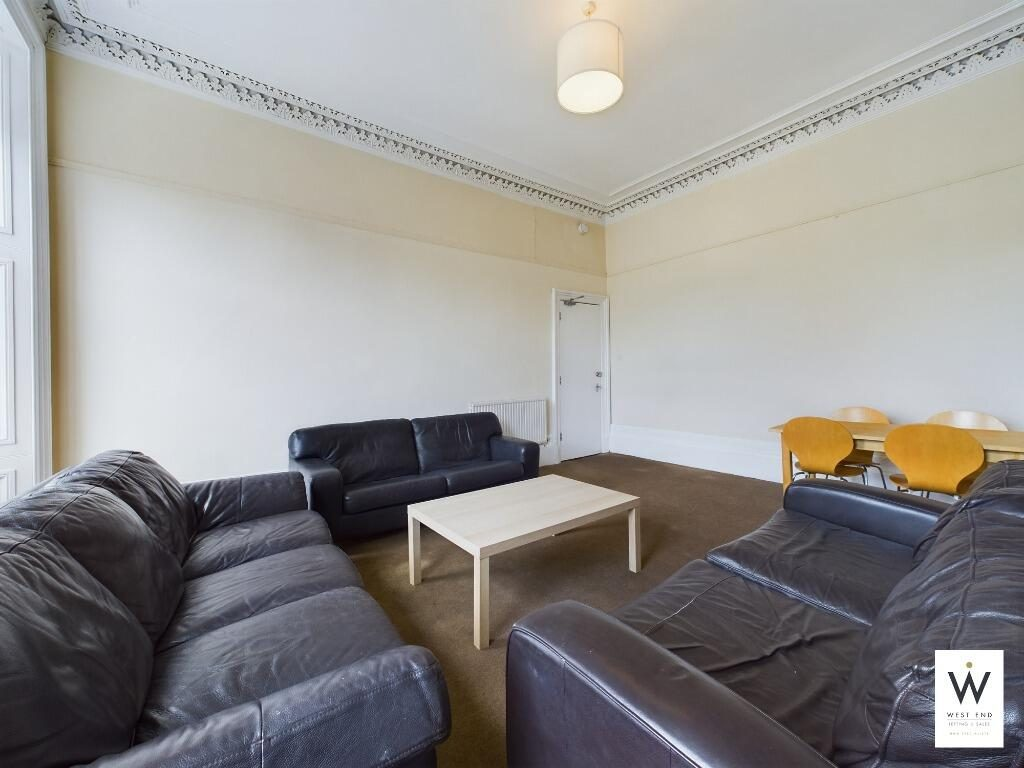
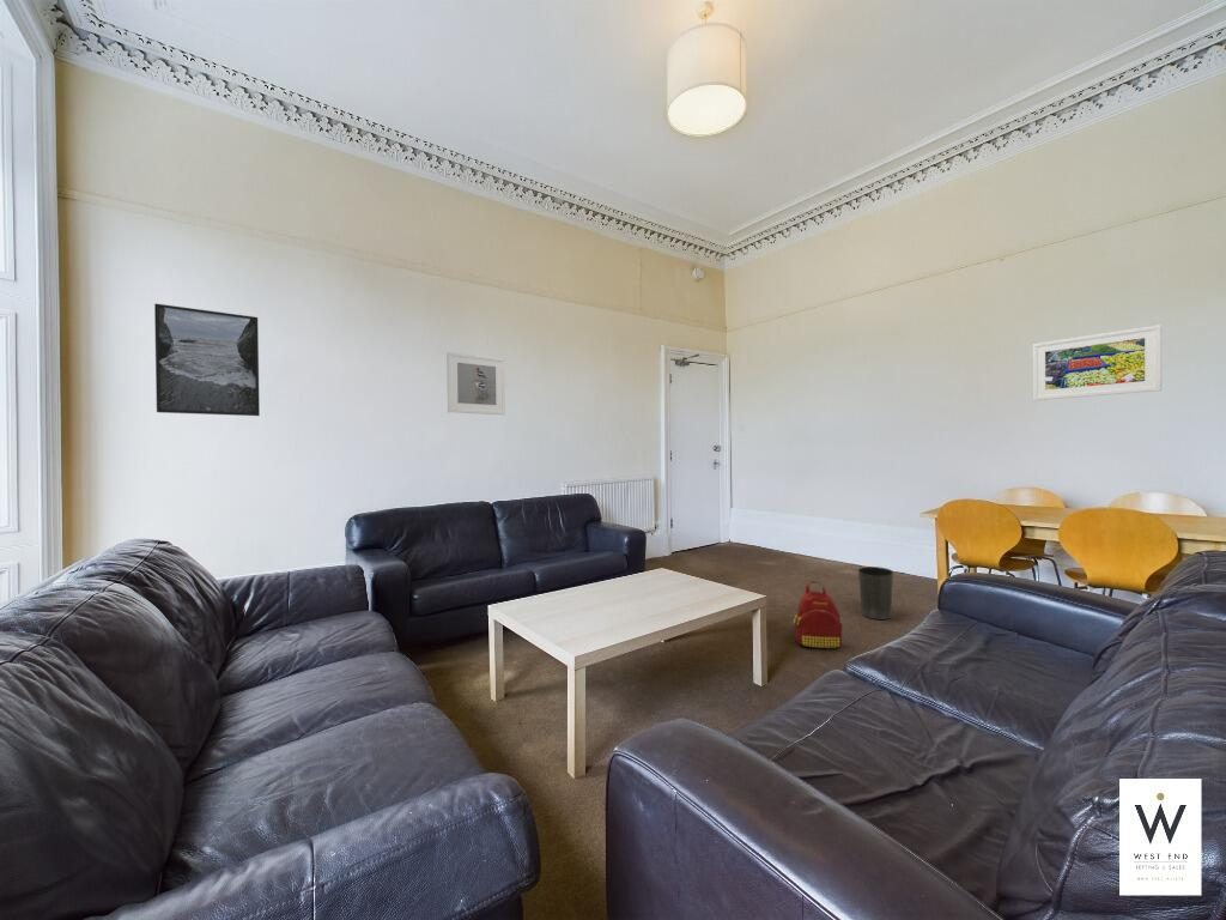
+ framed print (210, 362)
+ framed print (1092, 365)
+ backpack (817, 613)
+ waste basket (875, 593)
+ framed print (477, 383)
